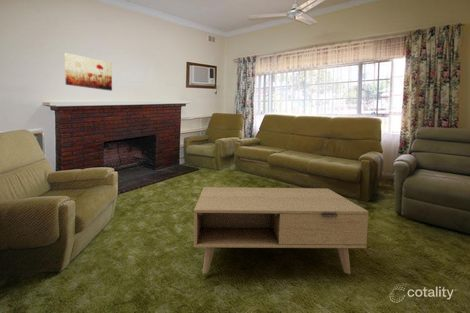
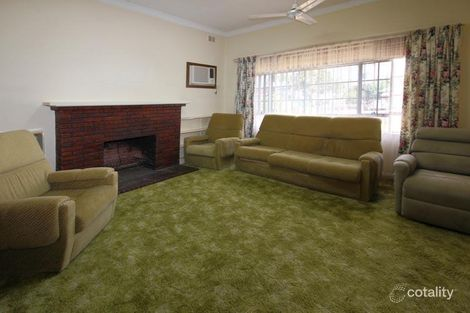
- wall art (89, 73)
- coffee table (272, 227)
